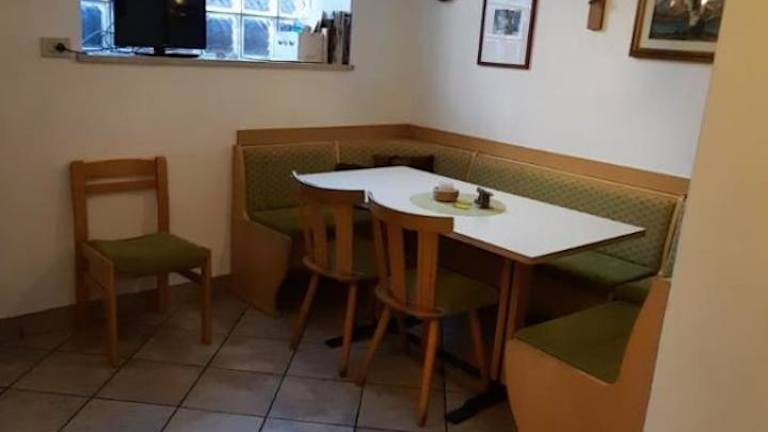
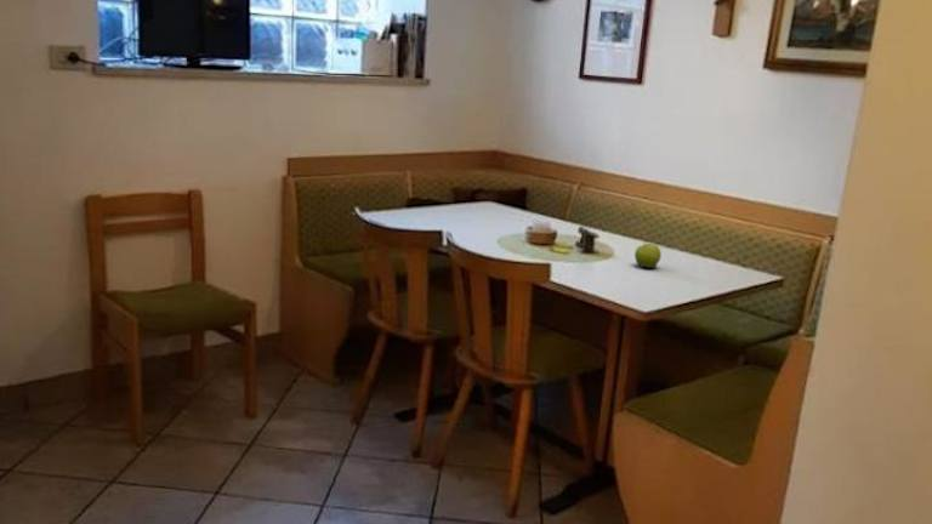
+ fruit (647, 255)
